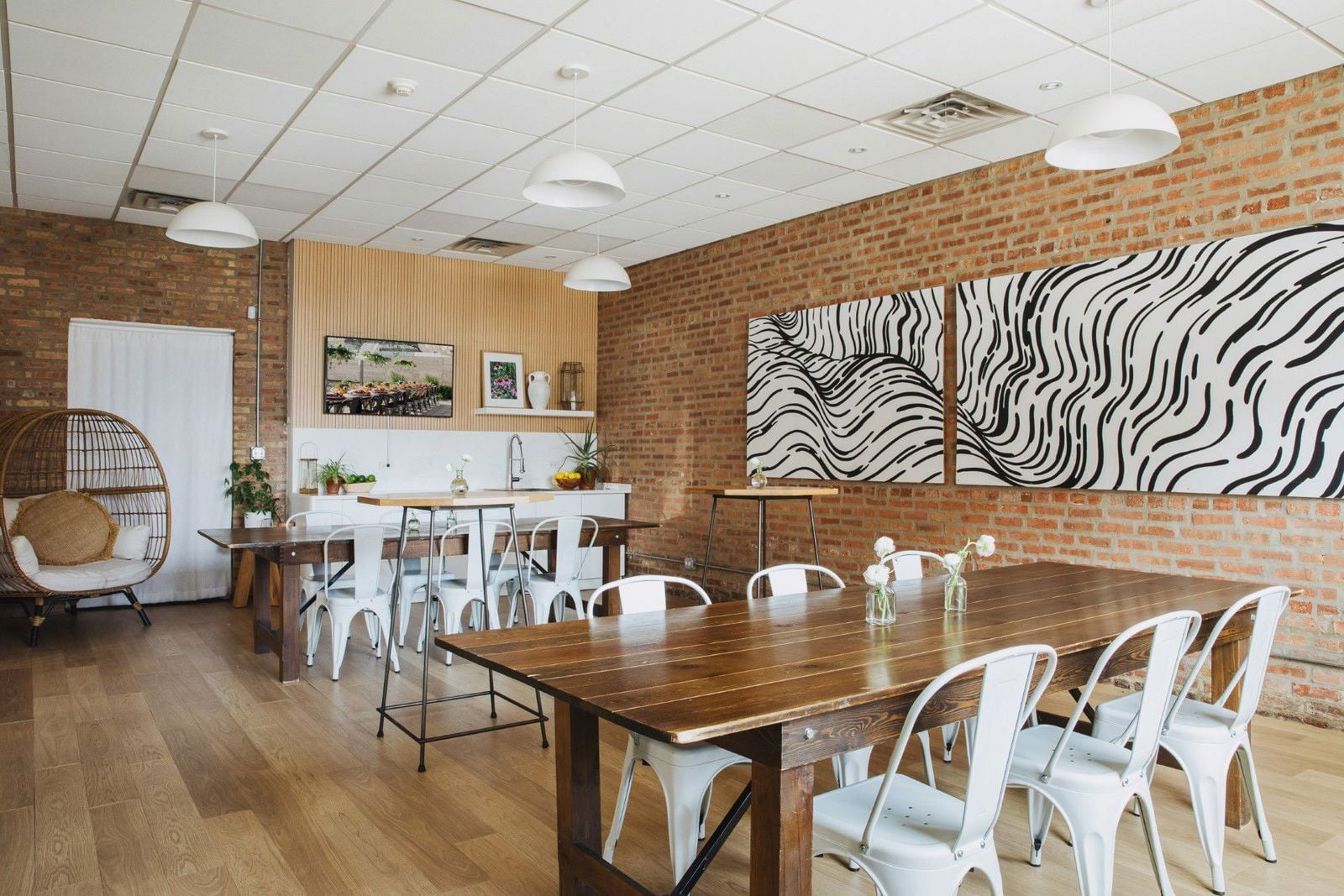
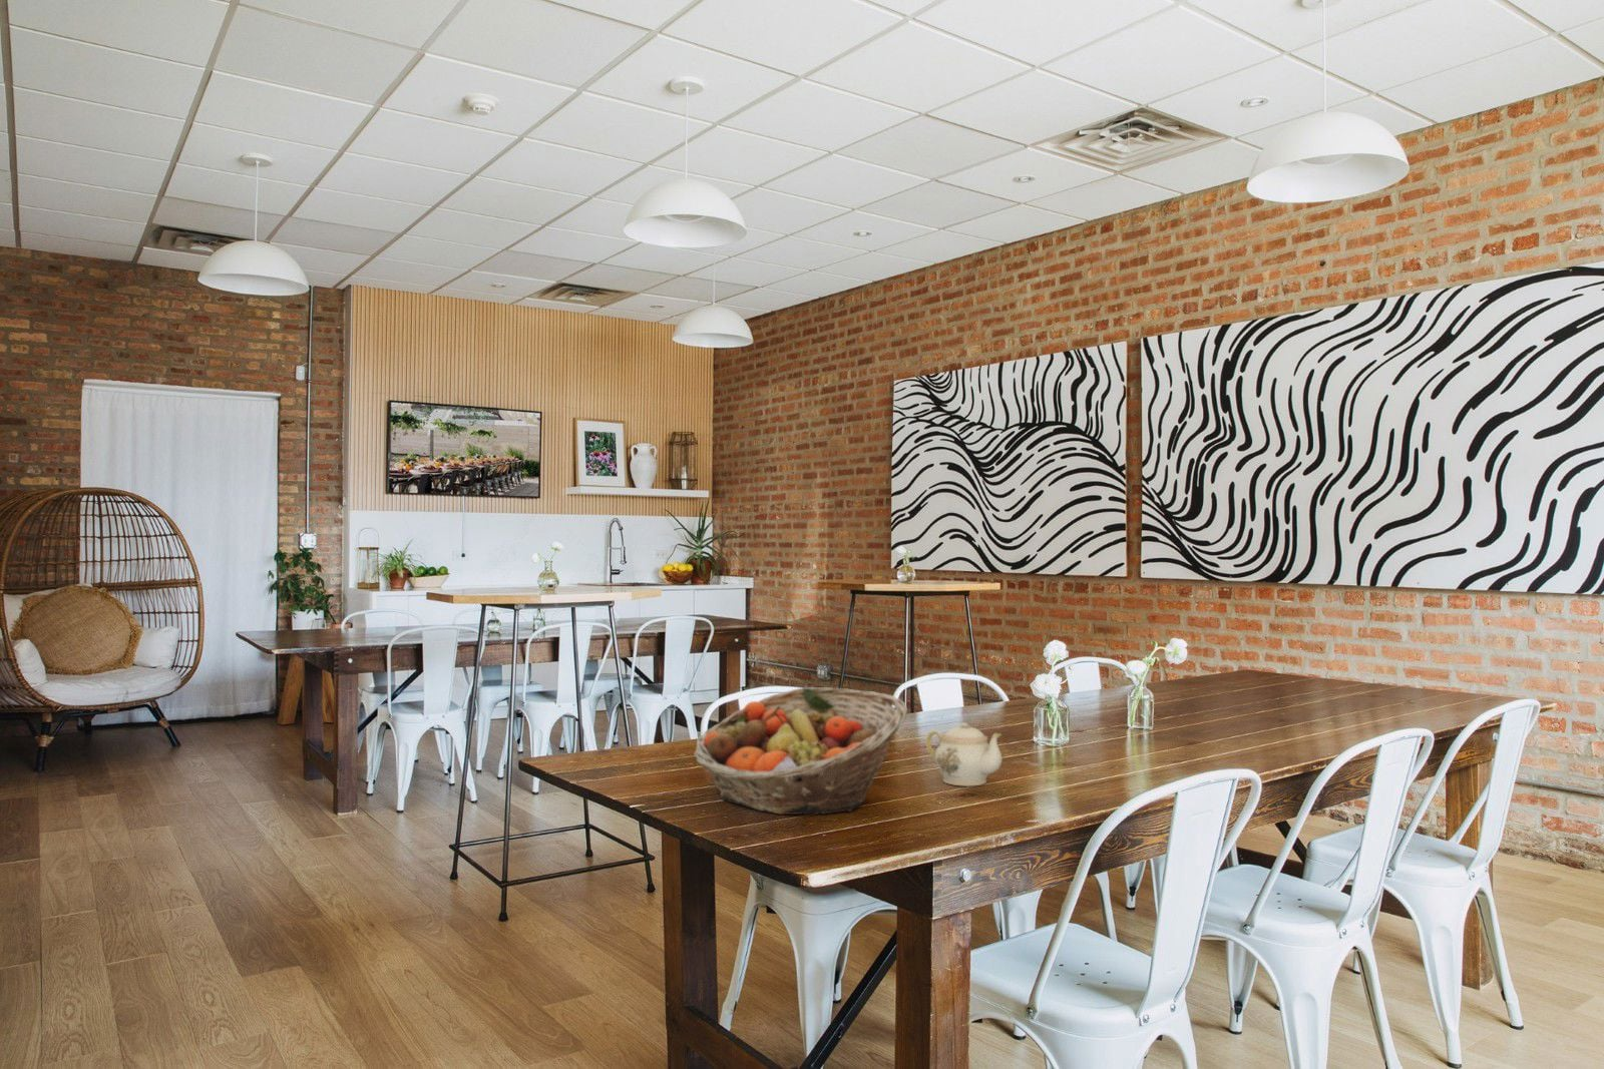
+ fruit basket (798, 746)
+ teapot (962, 752)
